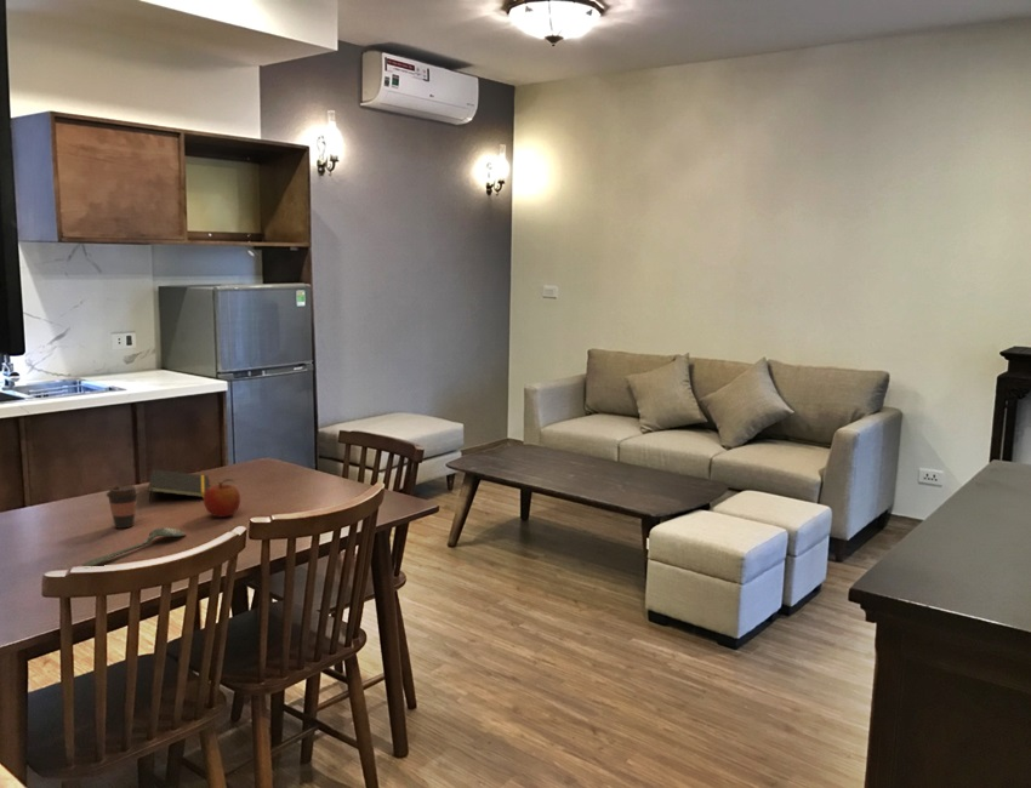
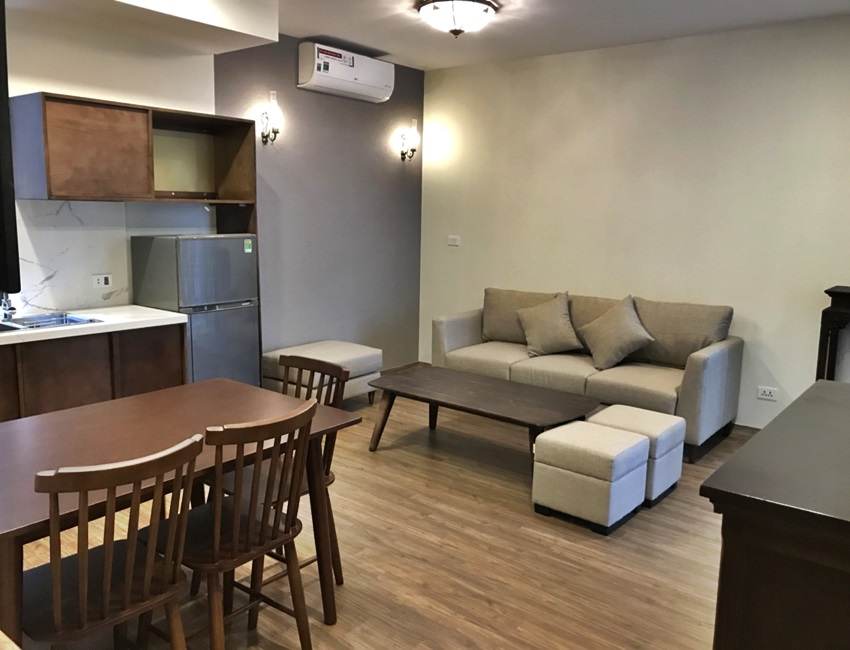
- coffee cup (123, 507)
- spoon (138, 544)
- notepad (180, 482)
- fruit (222, 497)
